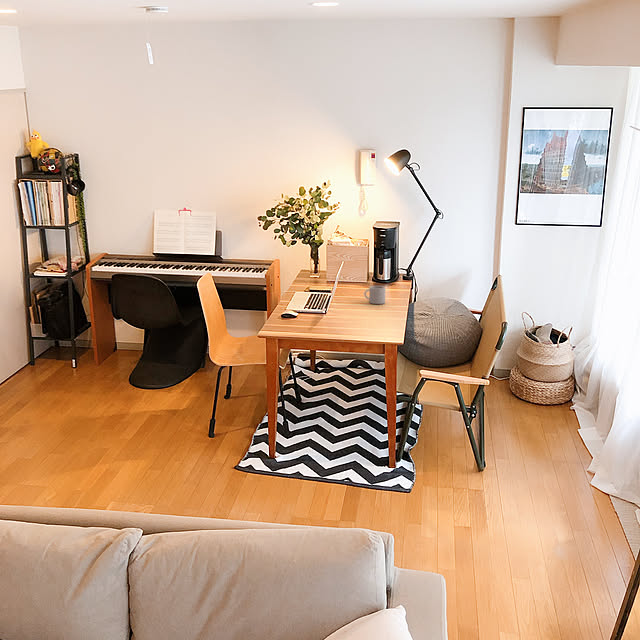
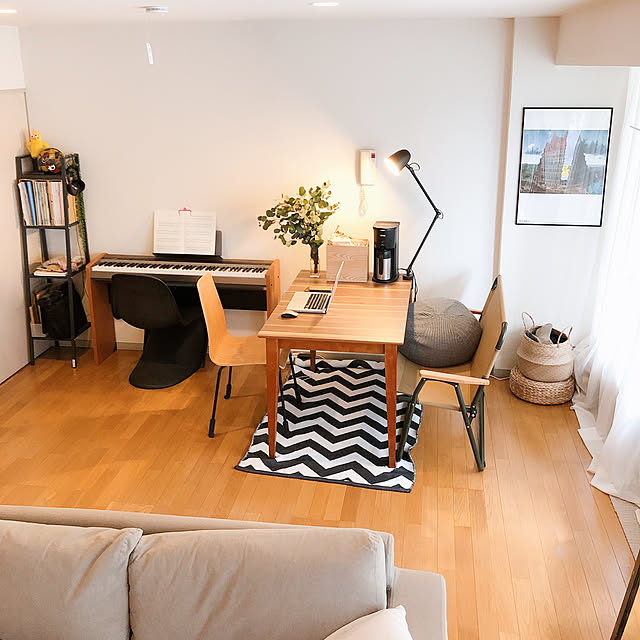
- mug (374, 294)
